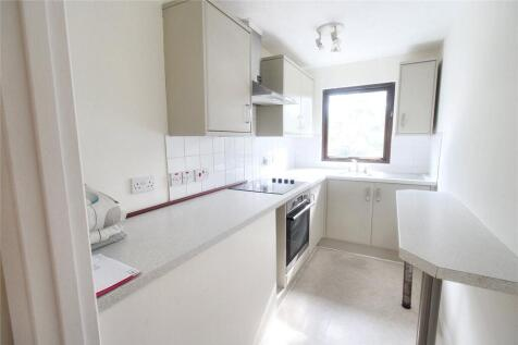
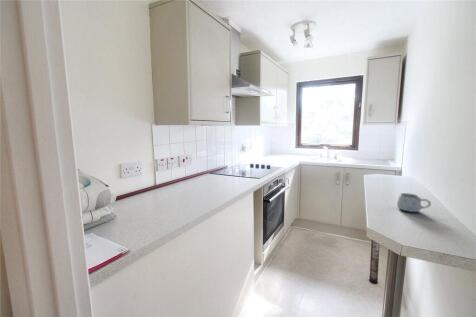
+ mug (413, 203)
